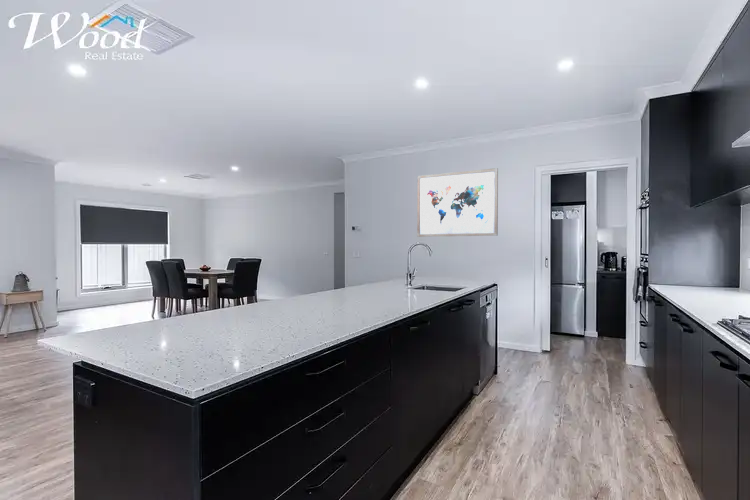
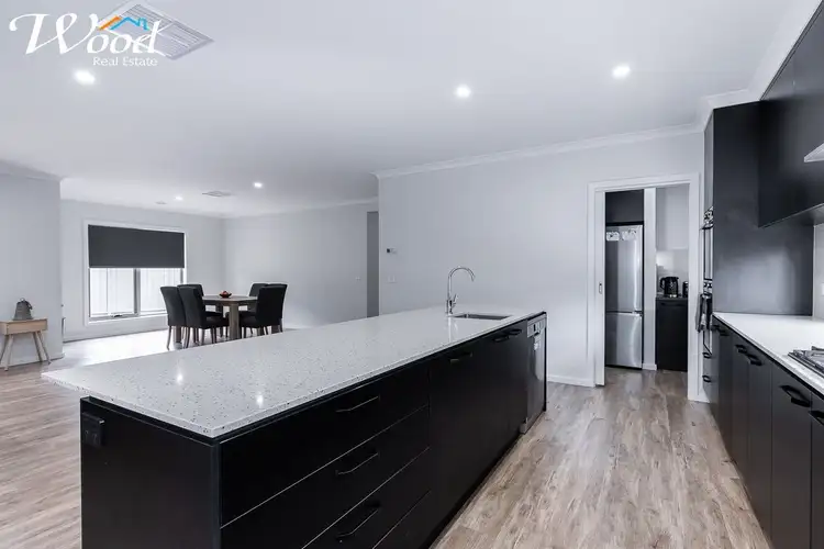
- wall art (455, 204)
